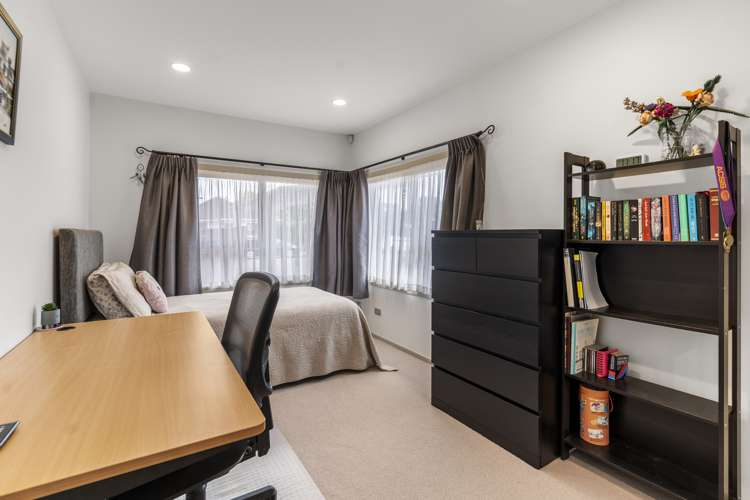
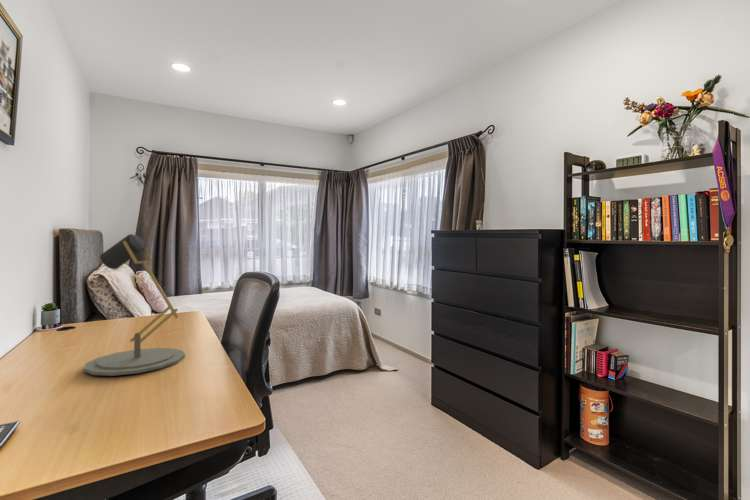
+ desk lamp (157, 288)
